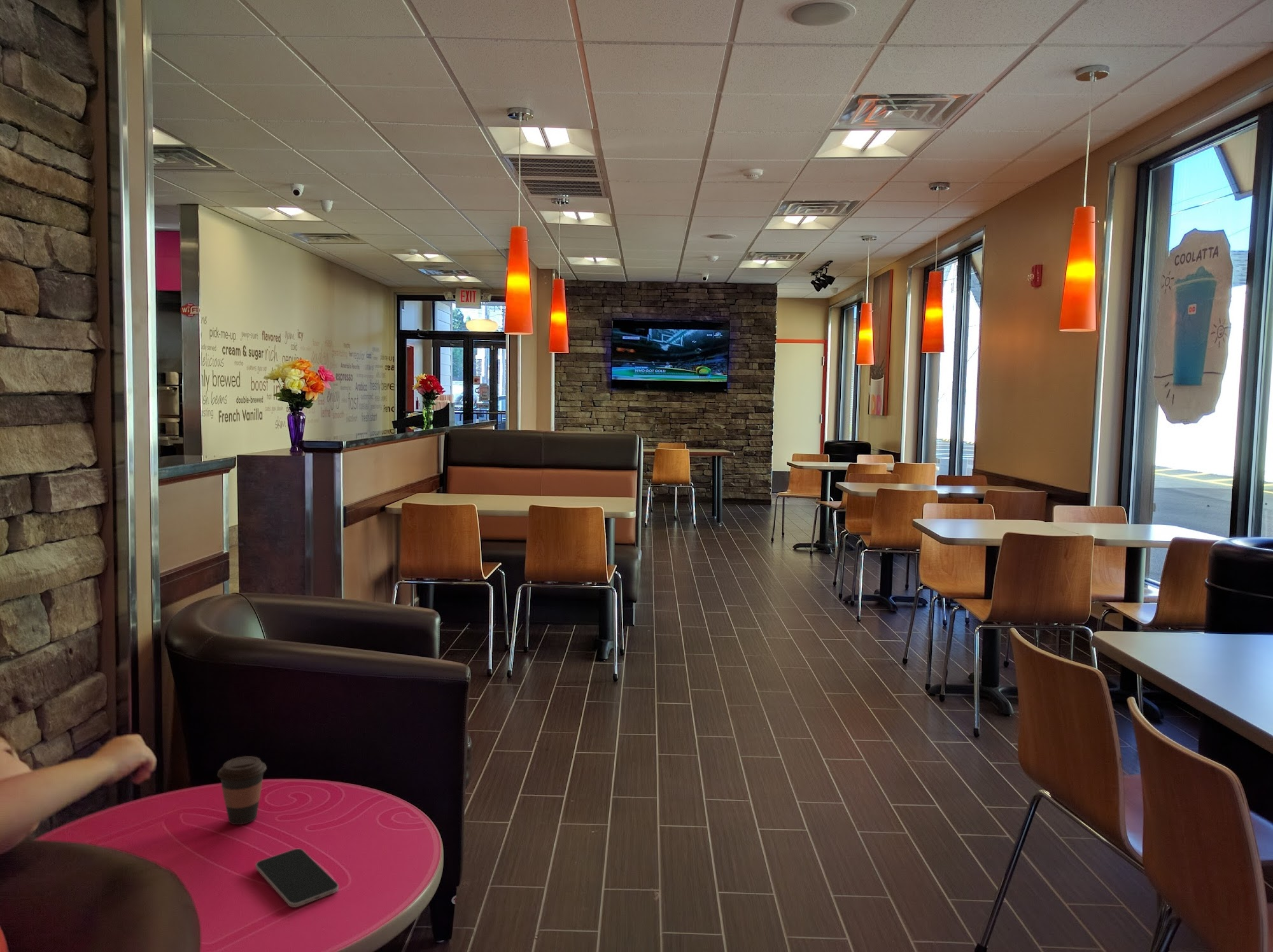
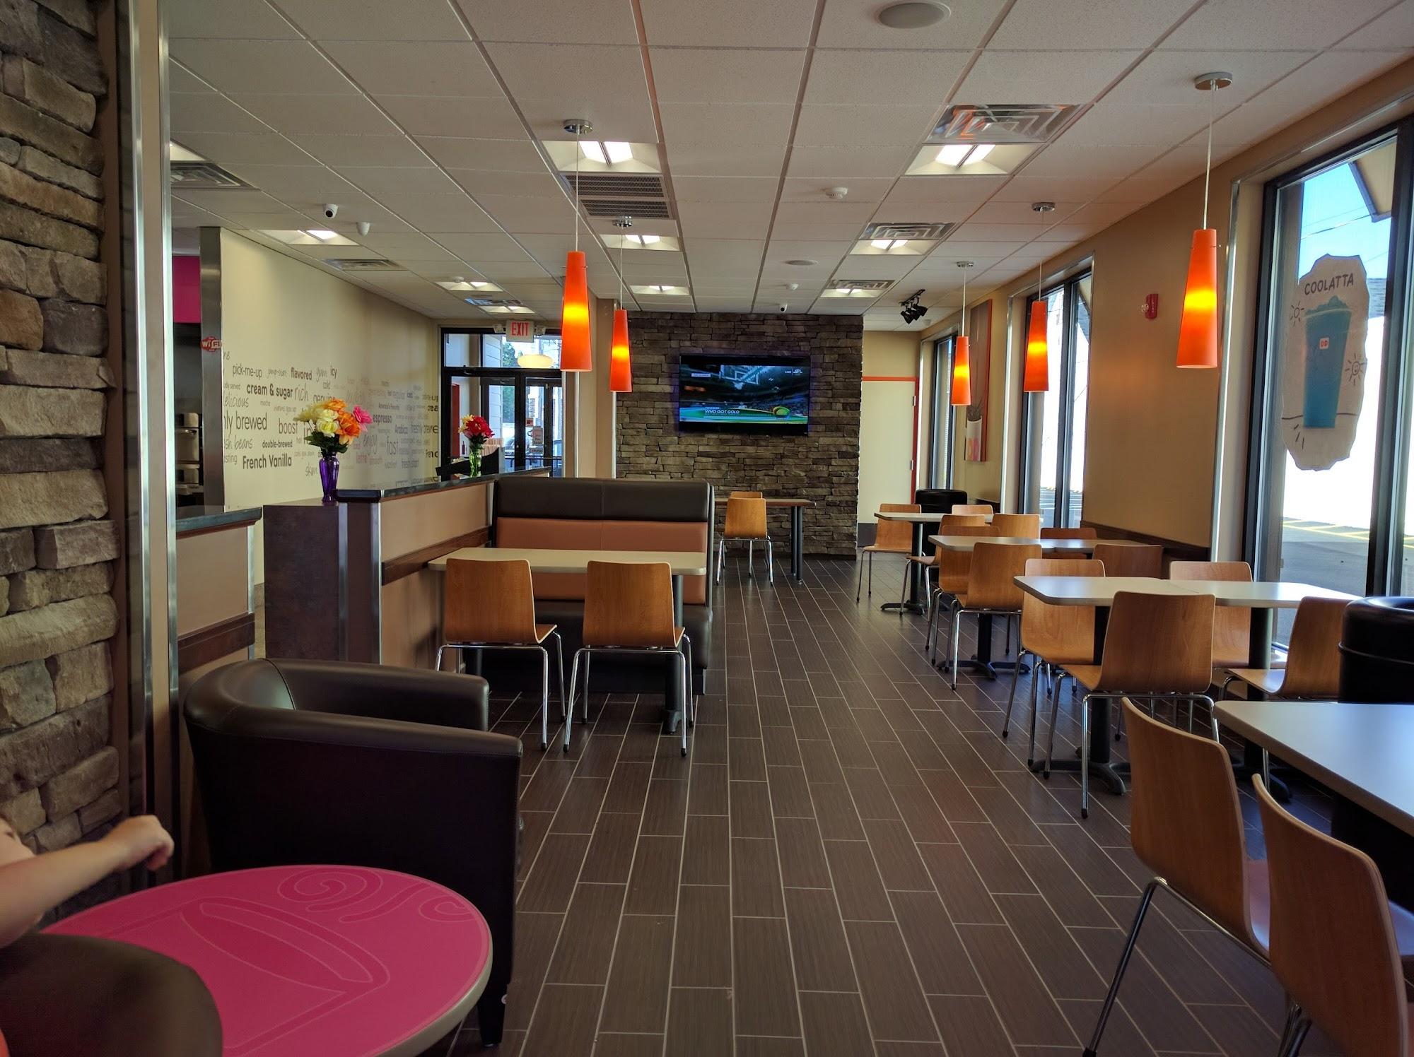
- coffee cup (242, 791)
- smartphone (296, 876)
